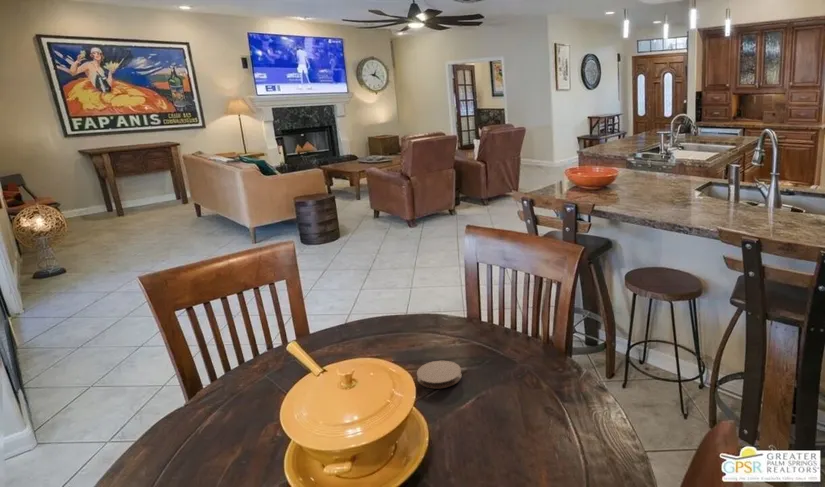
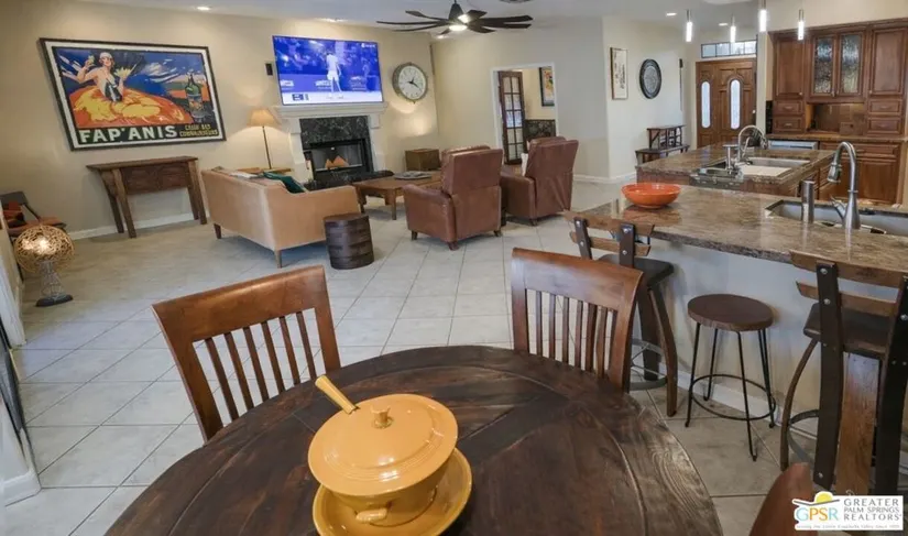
- coaster (439, 373)
